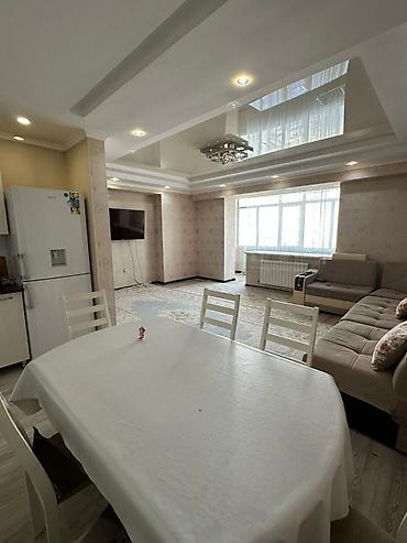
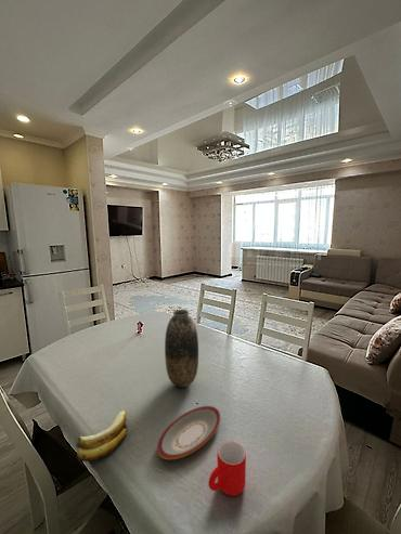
+ banana (104, 430)
+ vase (181, 349)
+ mug (225, 472)
+ plate (191, 431)
